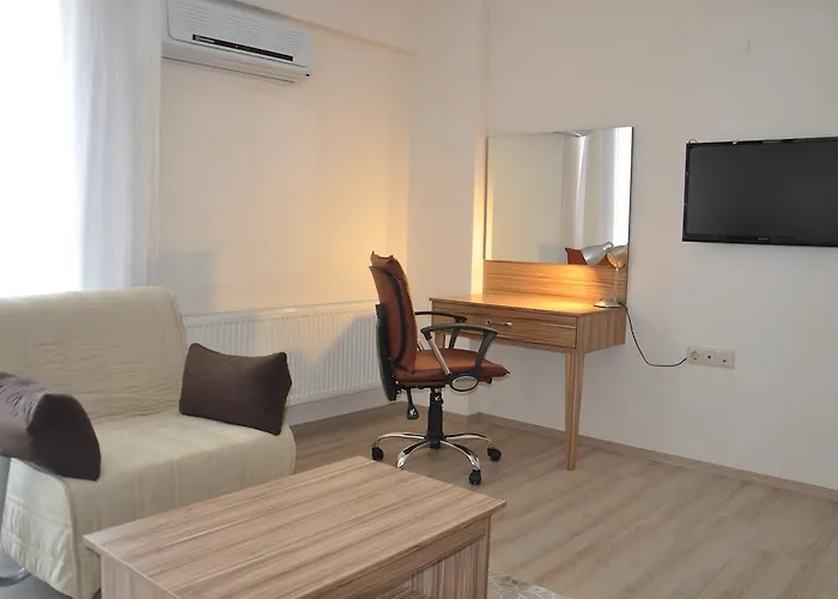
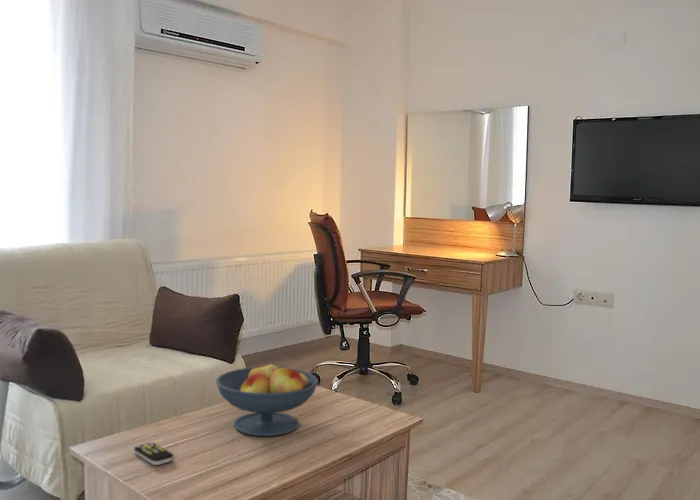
+ remote control (153, 453)
+ fruit bowl (267, 394)
